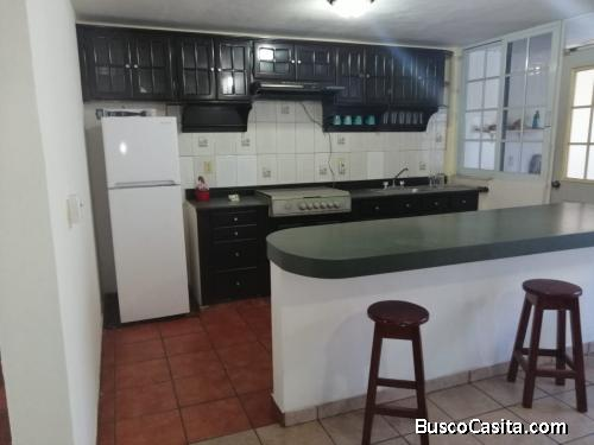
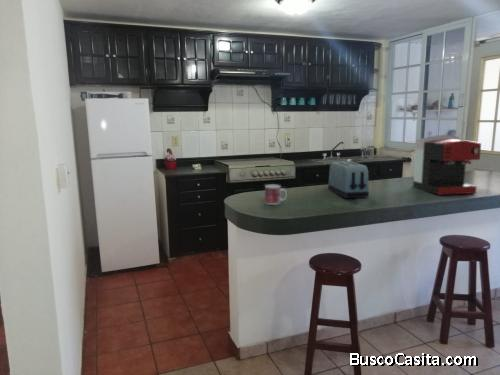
+ mug (275, 194)
+ coffee maker (449, 163)
+ toaster (347, 178)
